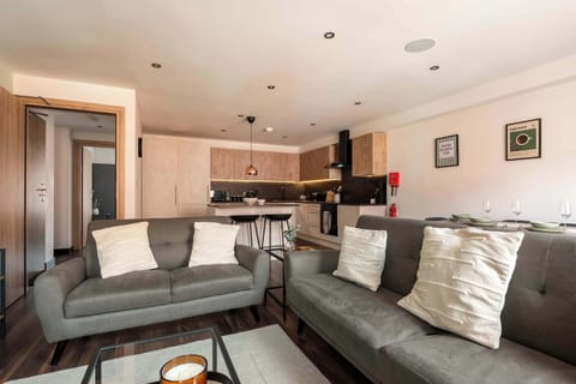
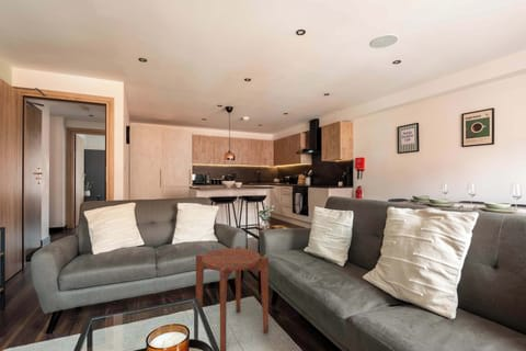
+ side table (236, 292)
